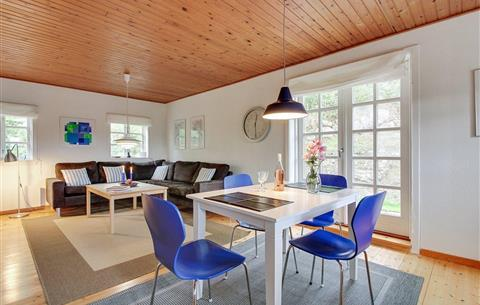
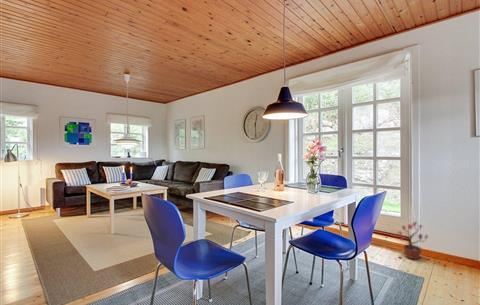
+ potted plant (410, 239)
